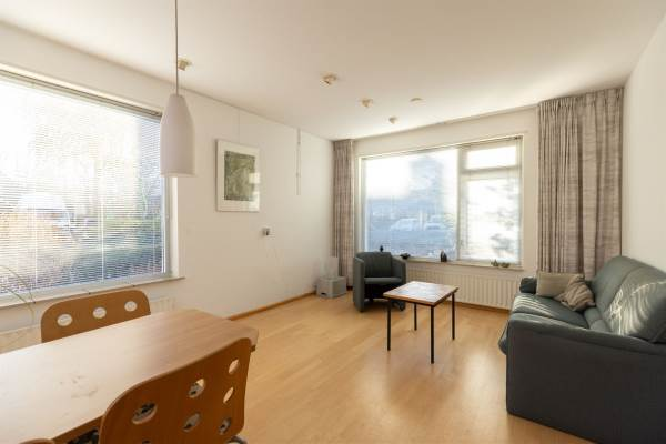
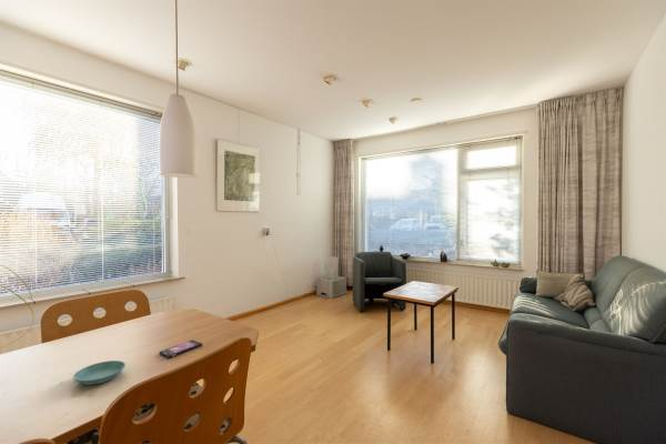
+ smartphone (181, 347)
+ saucer (100, 373)
